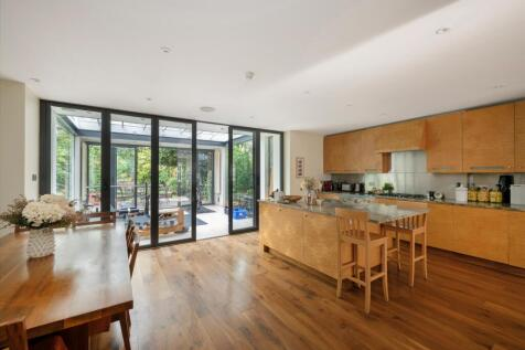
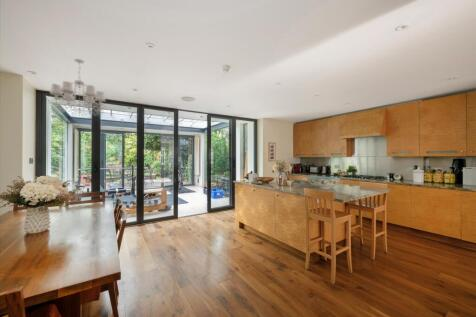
+ chandelier (79, 87)
